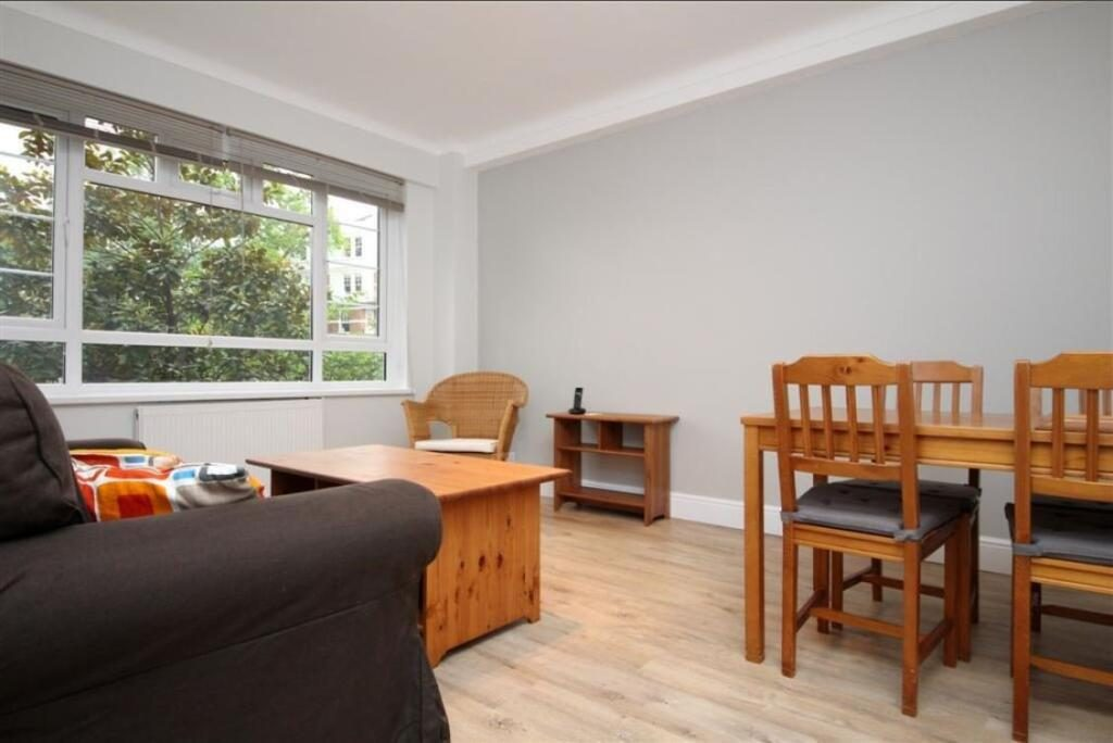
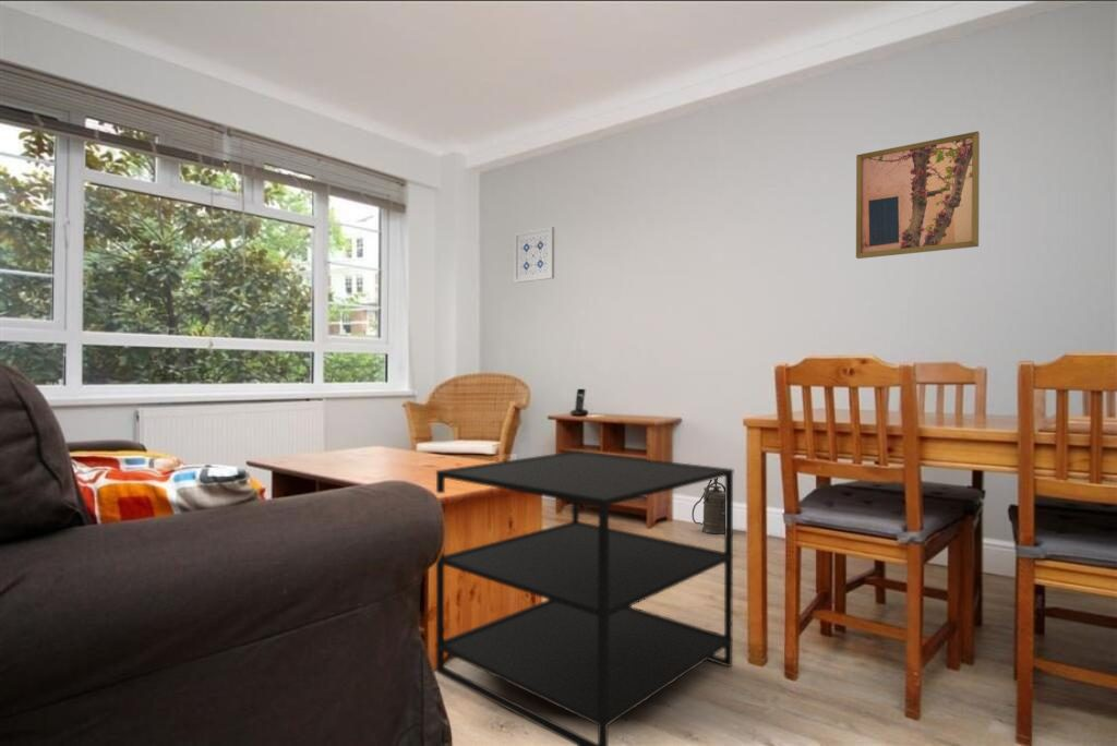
+ side table (586, 569)
+ oil lamp (711, 498)
+ wall art (914, 198)
+ wall art (533, 255)
